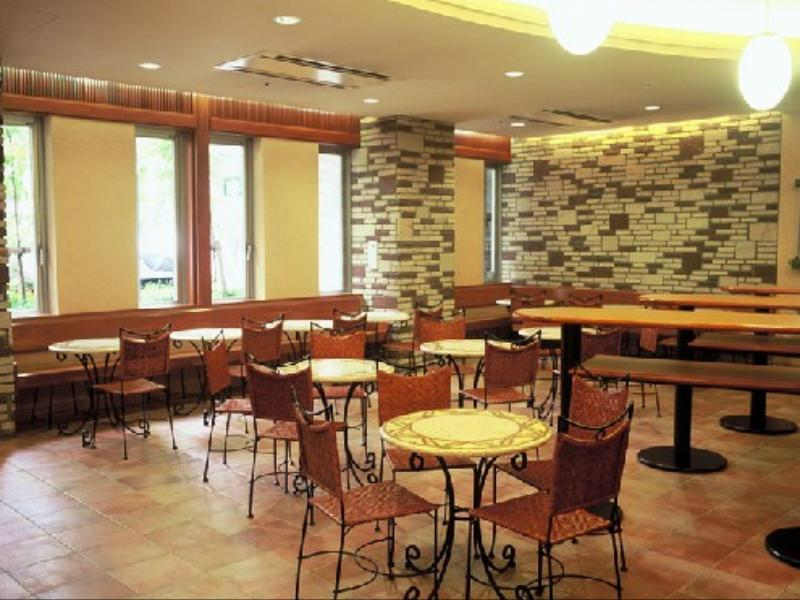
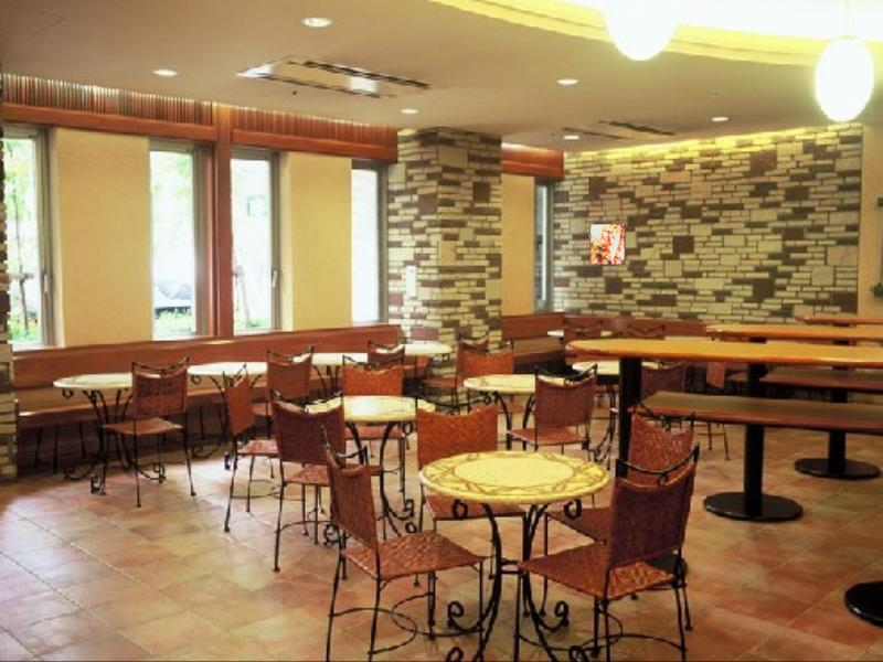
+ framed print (607, 244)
